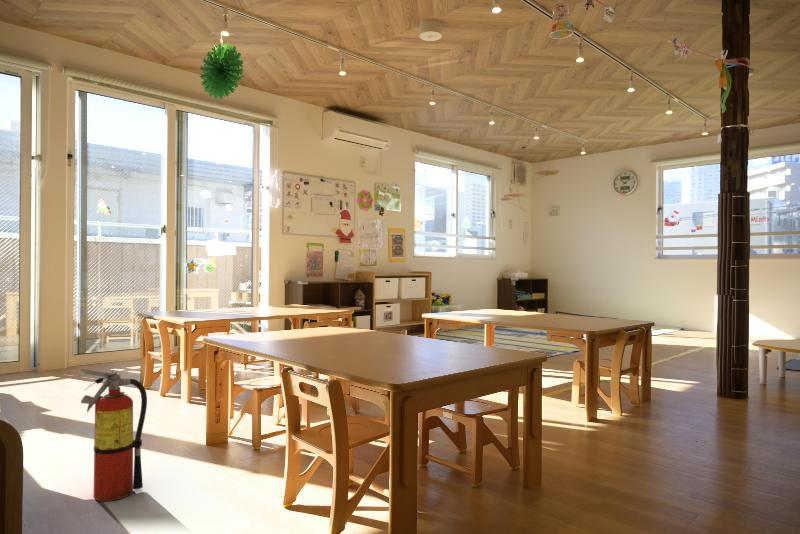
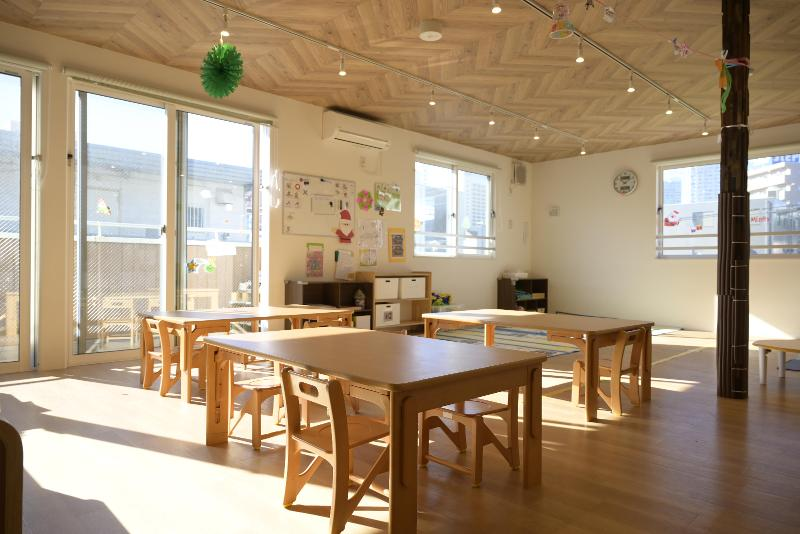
- ceiling mobile (531, 181)
- fire extinguisher (114, 428)
